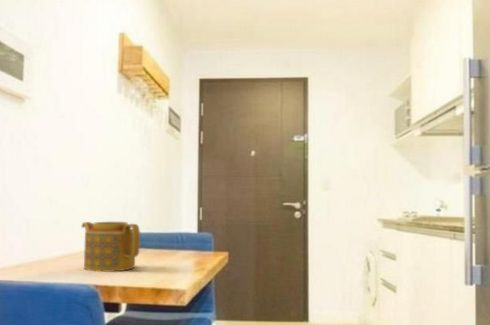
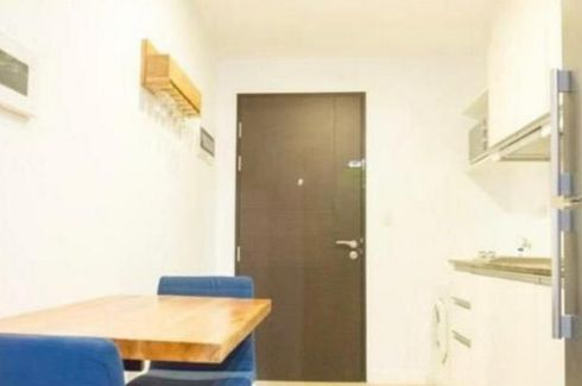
- teapot (108, 245)
